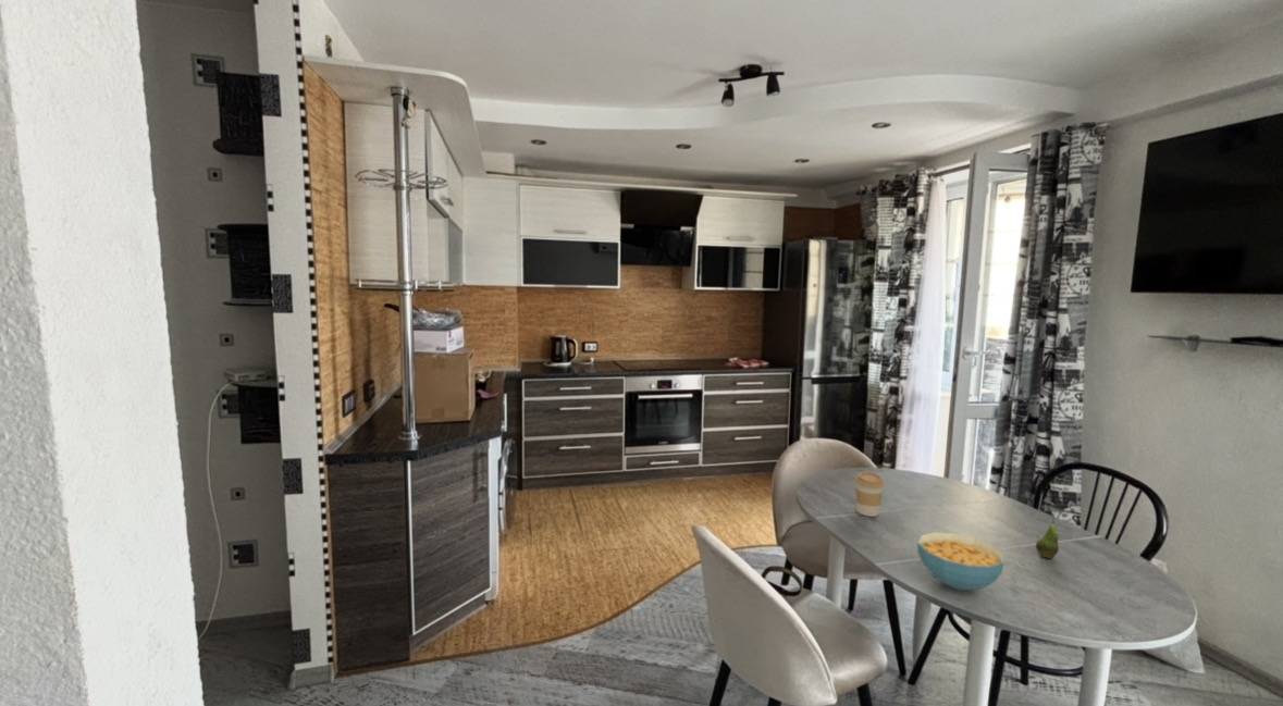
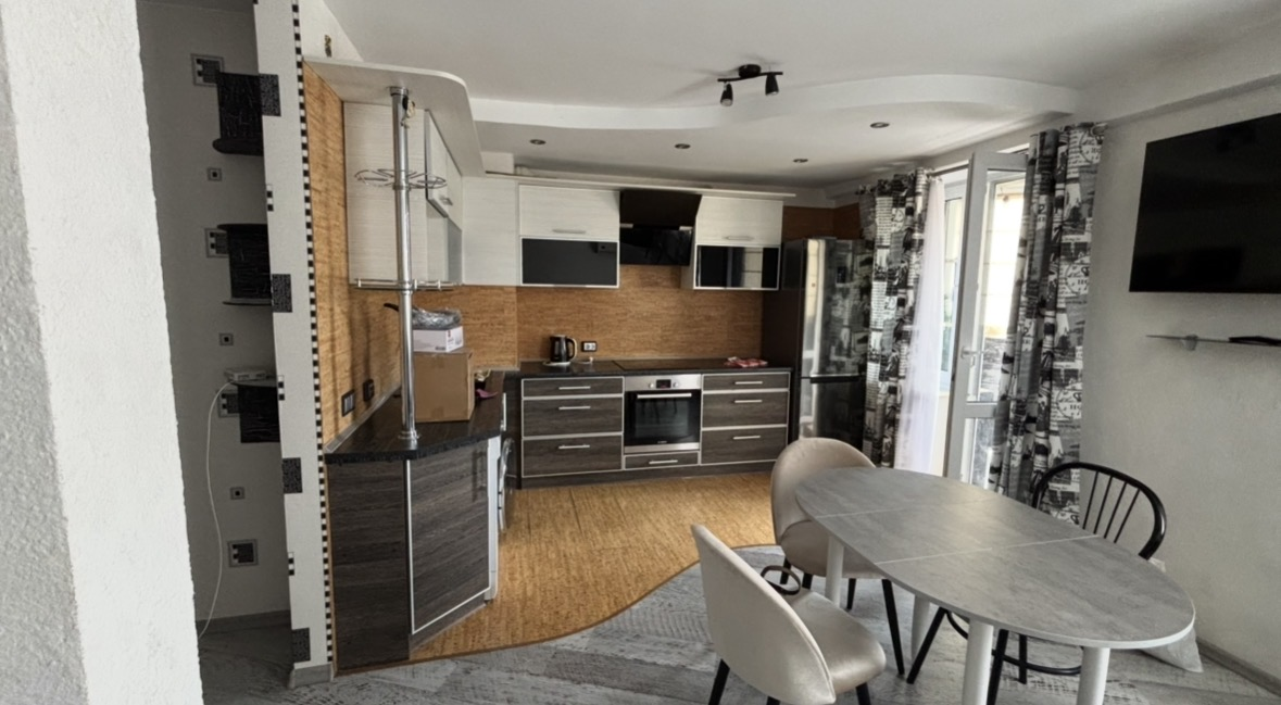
- coffee cup (868, 493)
- fruit (1048, 536)
- cereal bowl (958, 566)
